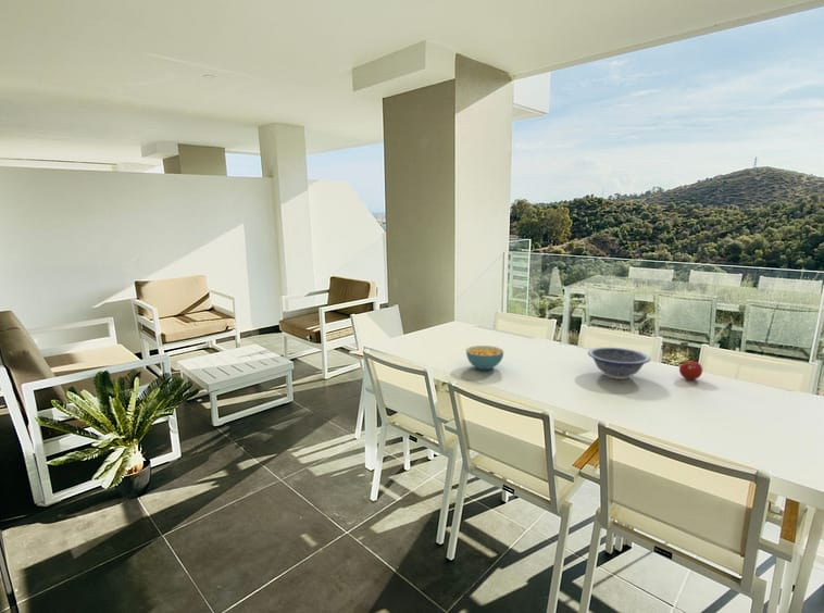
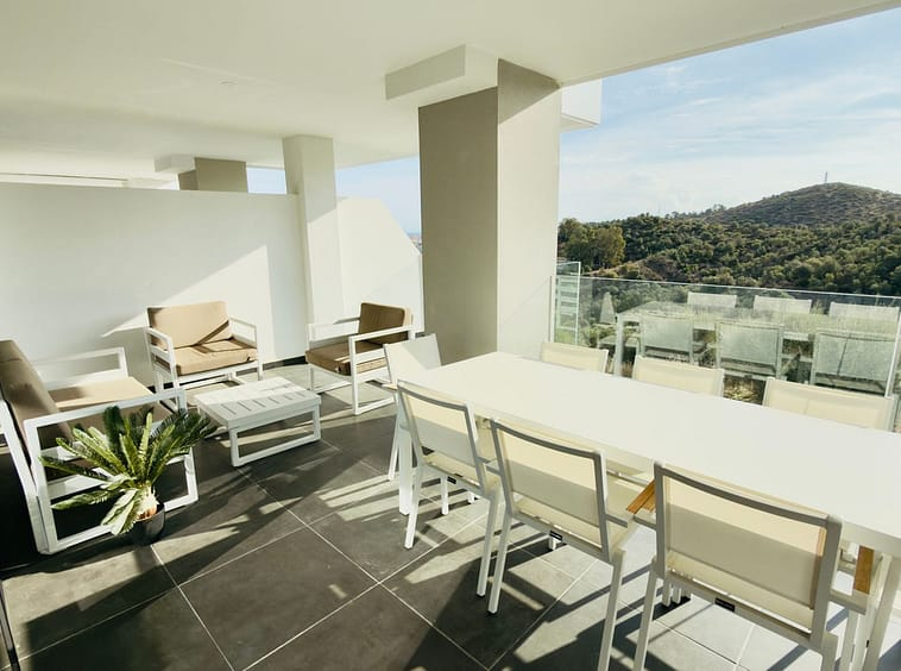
- decorative bowl (617, 364)
- cereal bowl (484, 359)
- fruit (690, 368)
